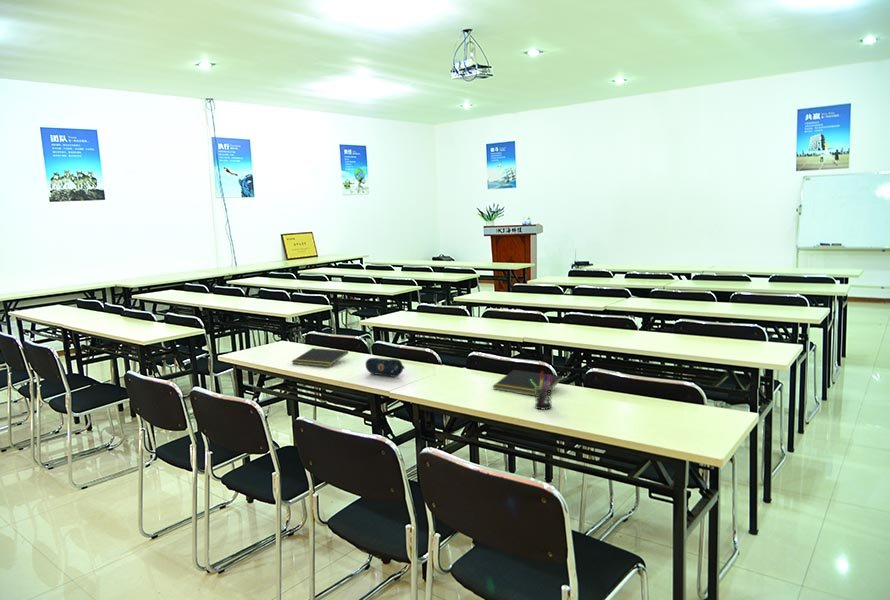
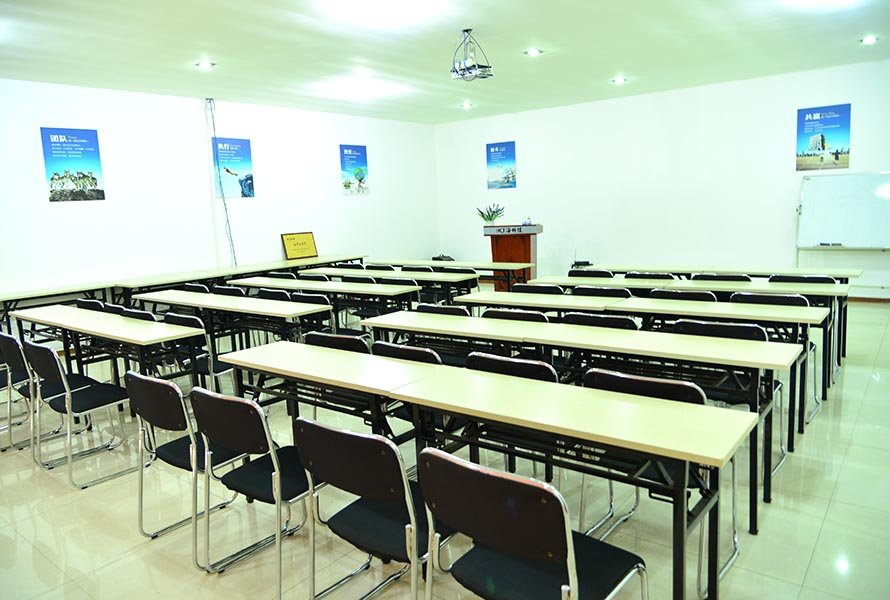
- pencil case (383, 366)
- notepad (527, 382)
- notepad (320, 357)
- pen holder (540, 390)
